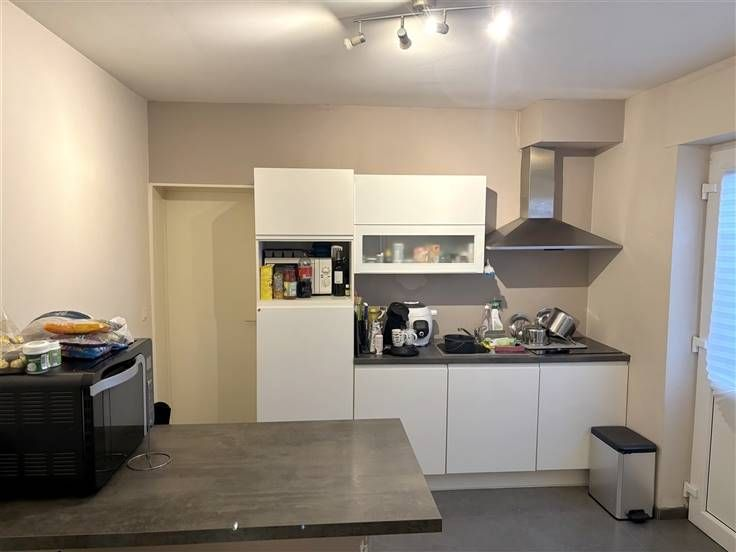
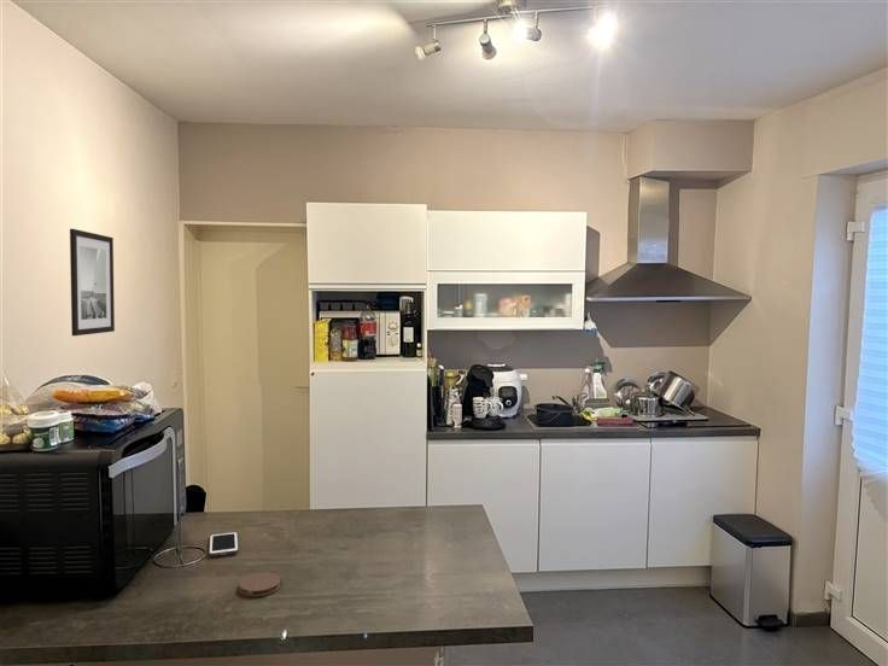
+ wall art (93, 284)
+ coaster (259, 584)
+ cell phone (223, 543)
